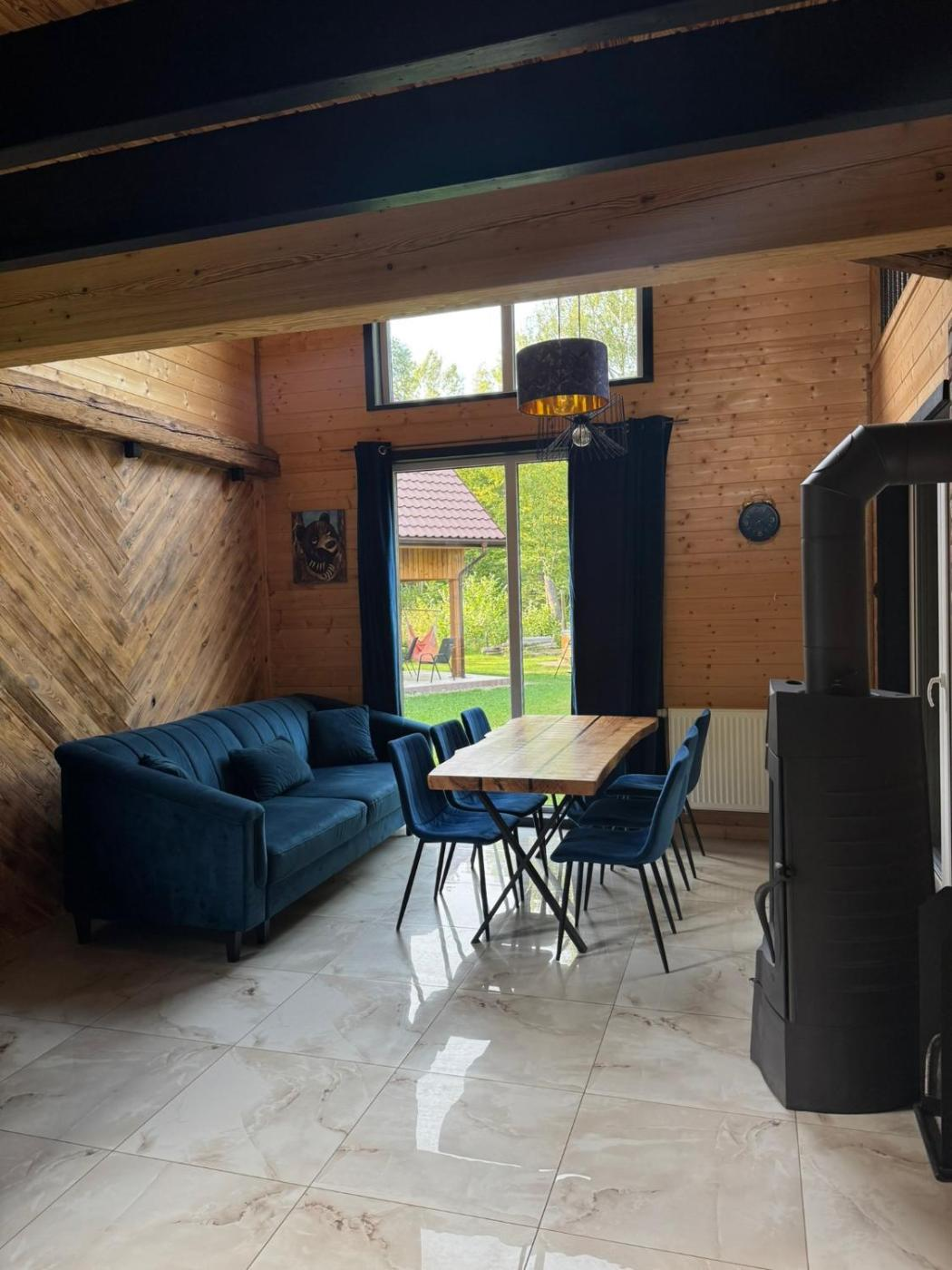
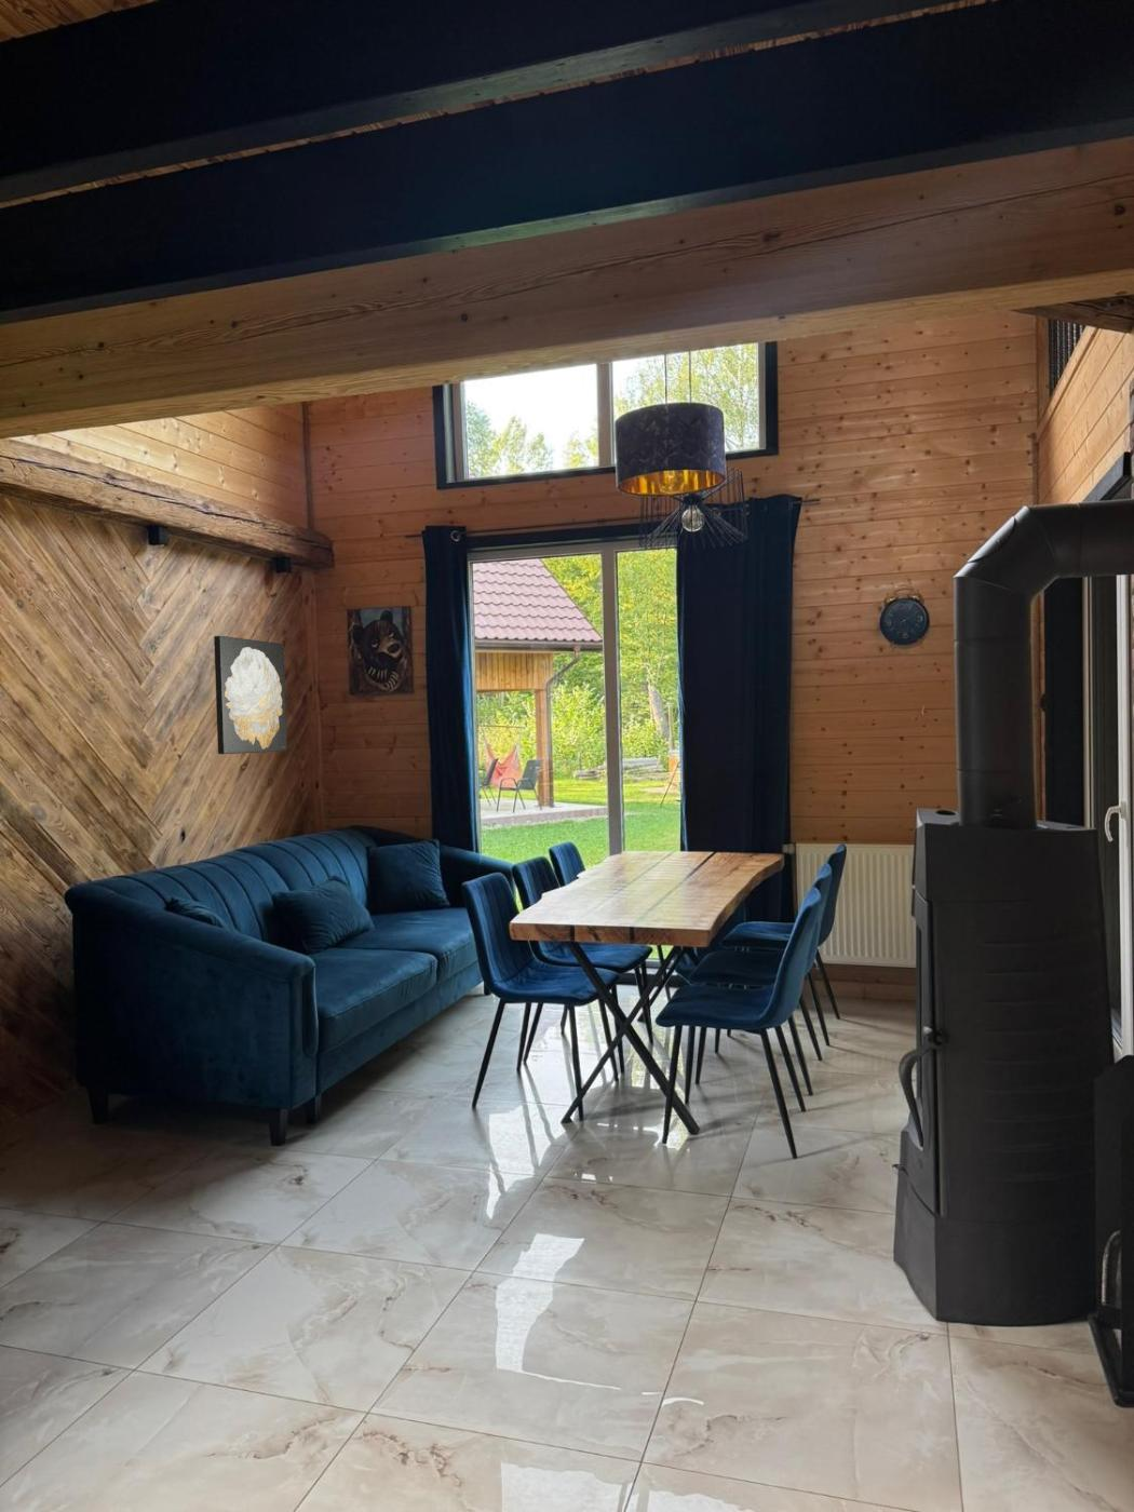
+ wall art (251, 695)
